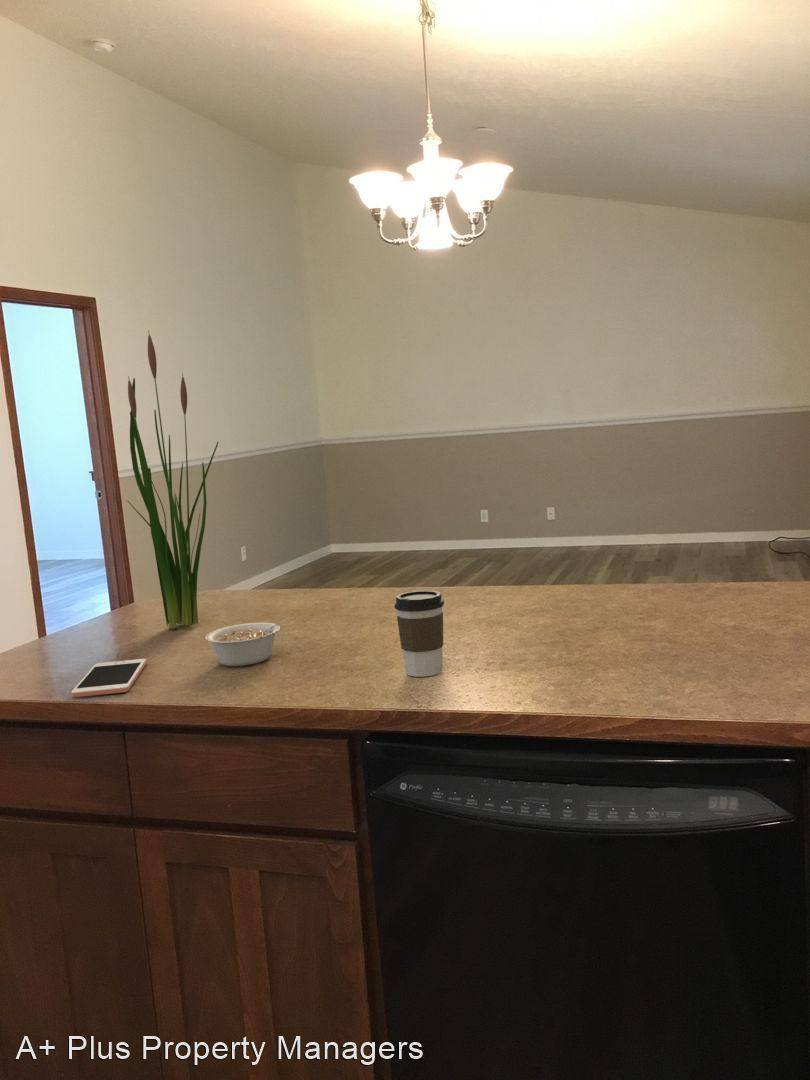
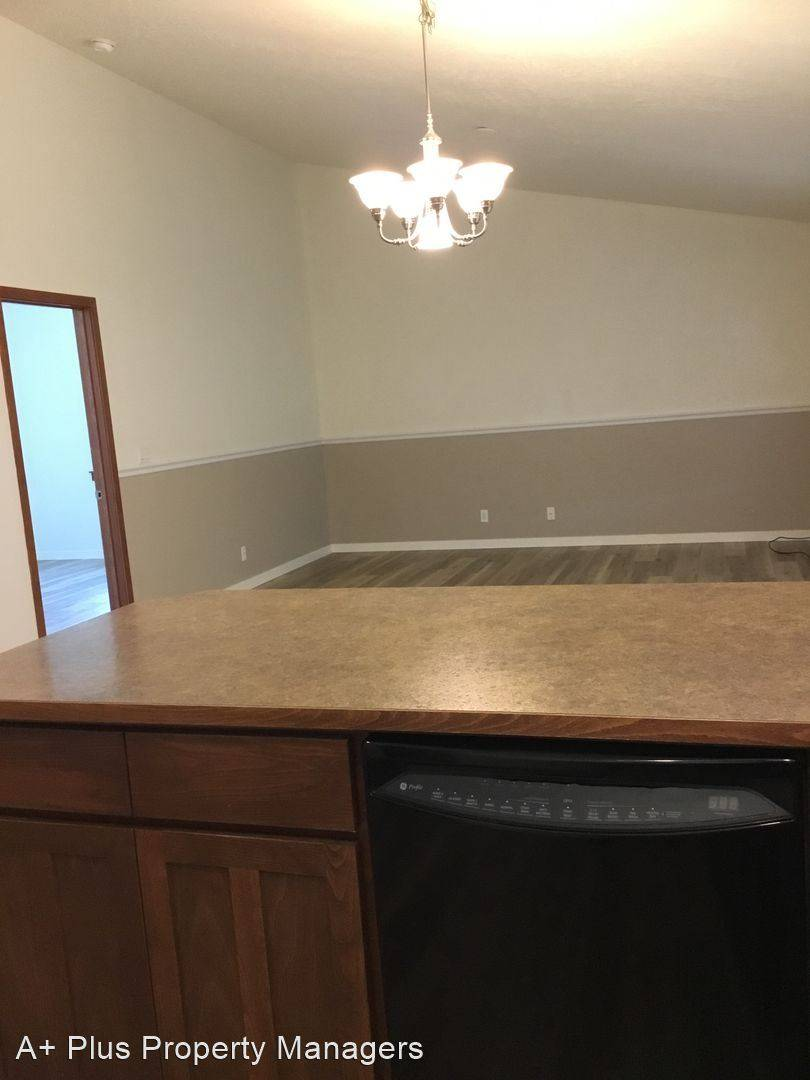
- coffee cup (421, 633)
- cell phone (111, 676)
- plant (168, 481)
- legume (245, 641)
